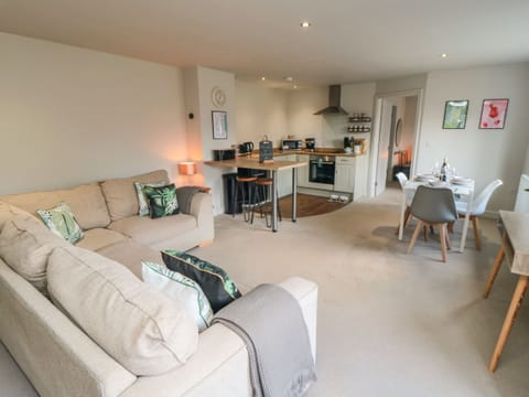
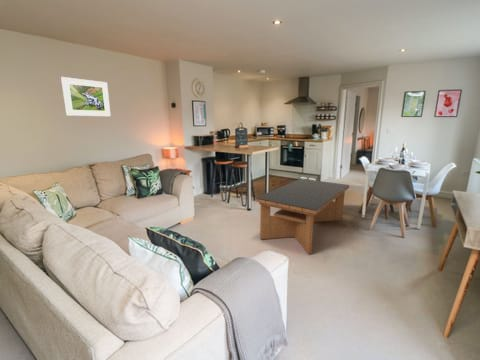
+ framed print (87, 98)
+ coffee table (305, 210)
